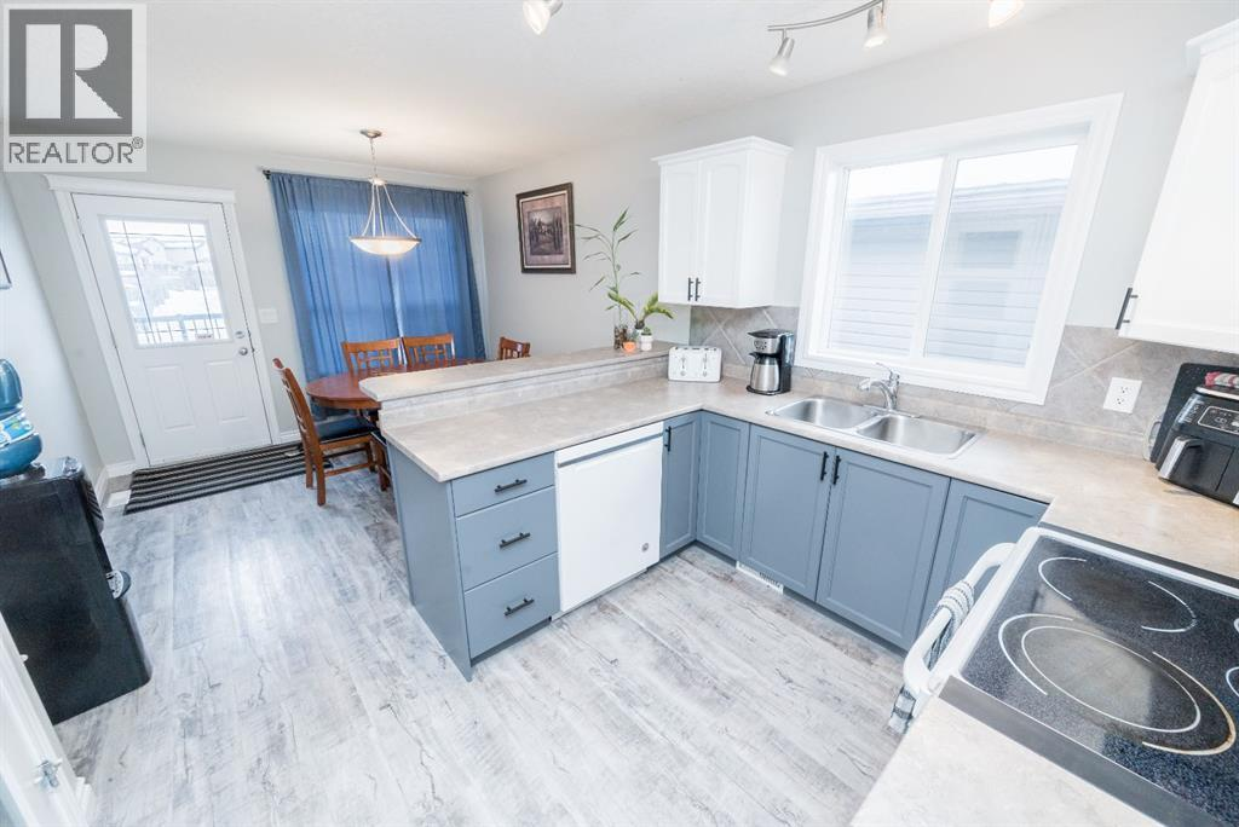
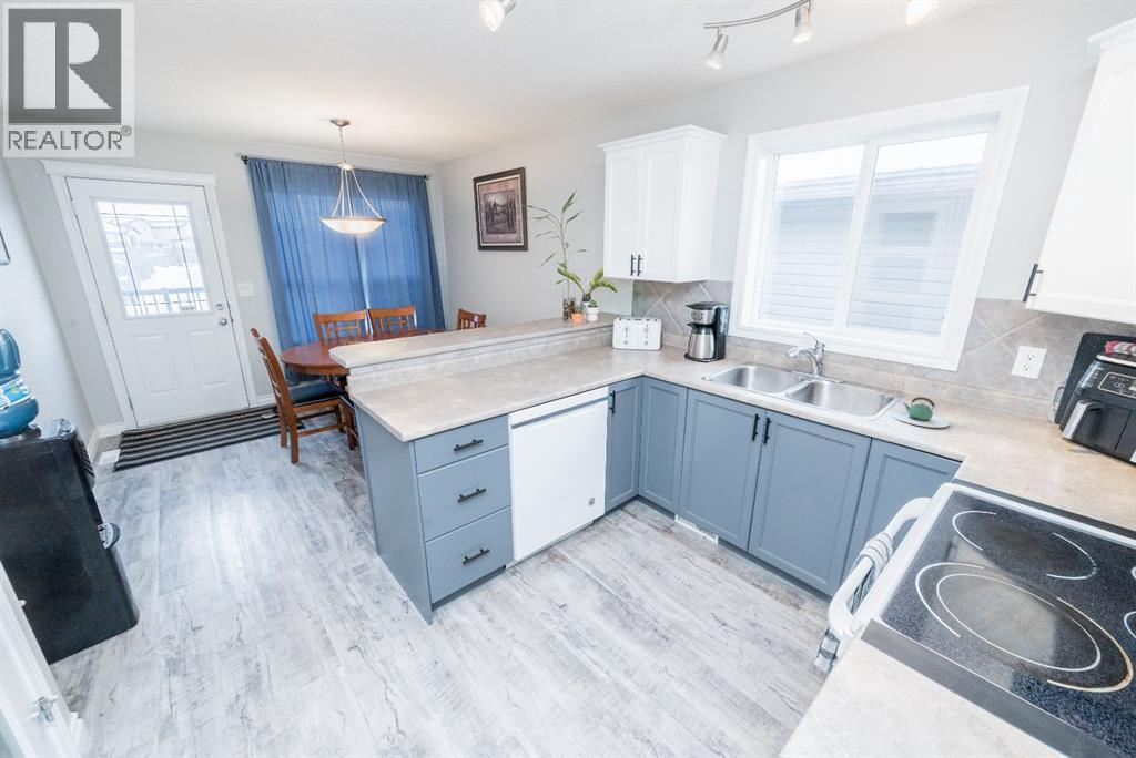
+ teapot (921, 408)
